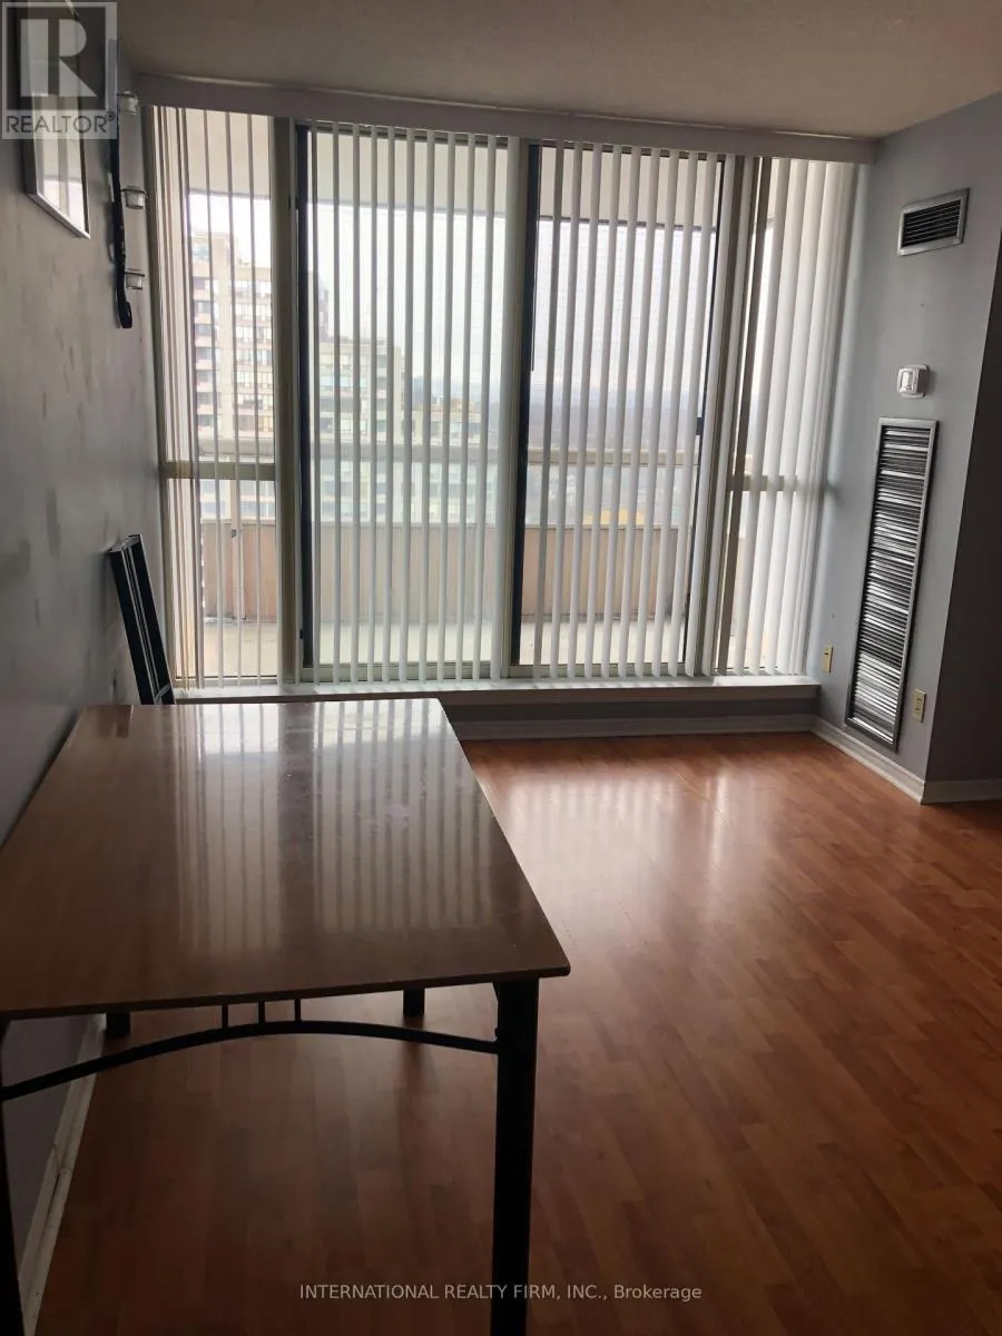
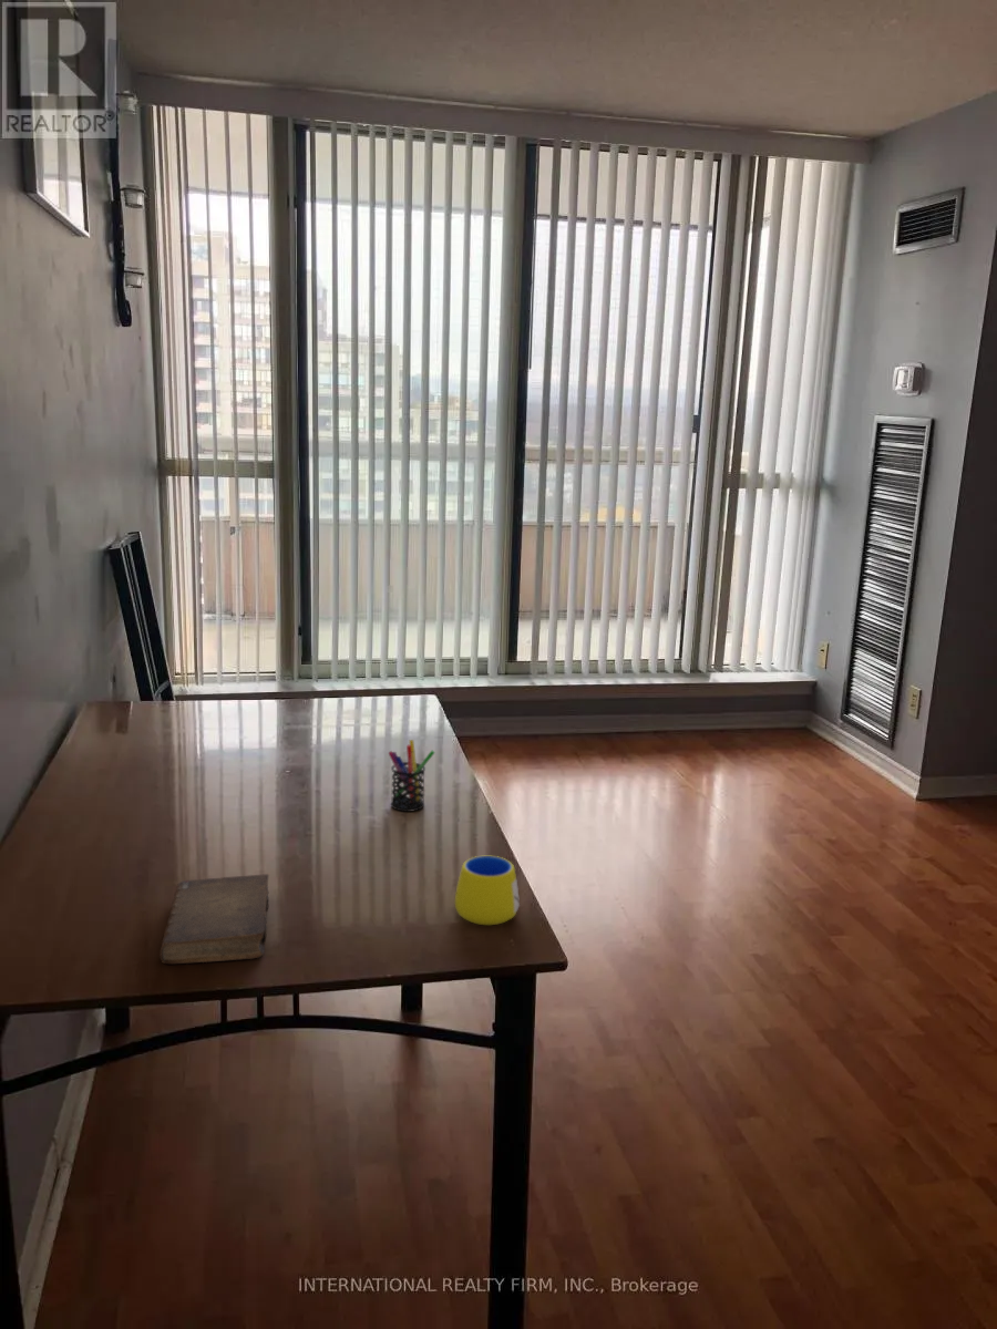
+ book (218, 915)
+ mug (485, 885)
+ pen holder (412, 773)
